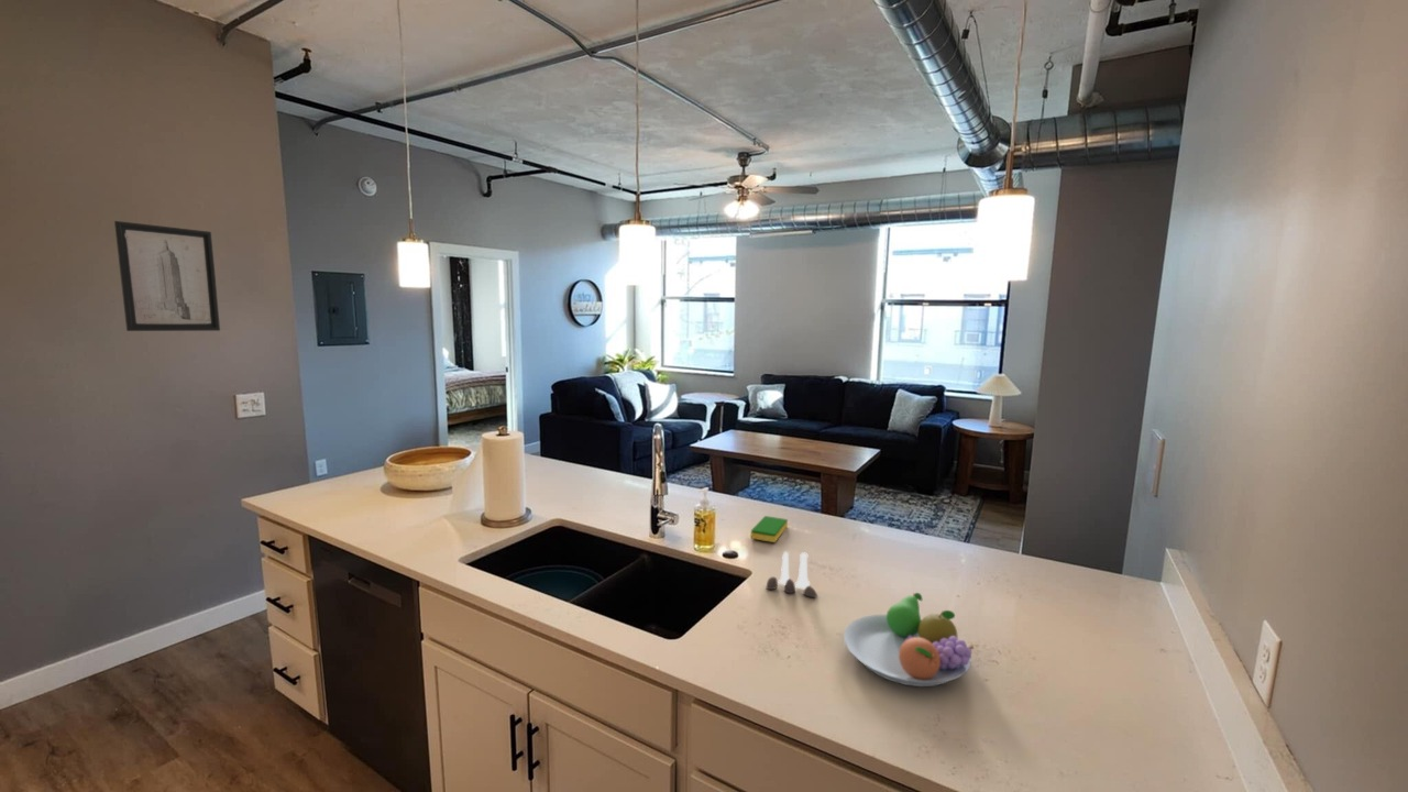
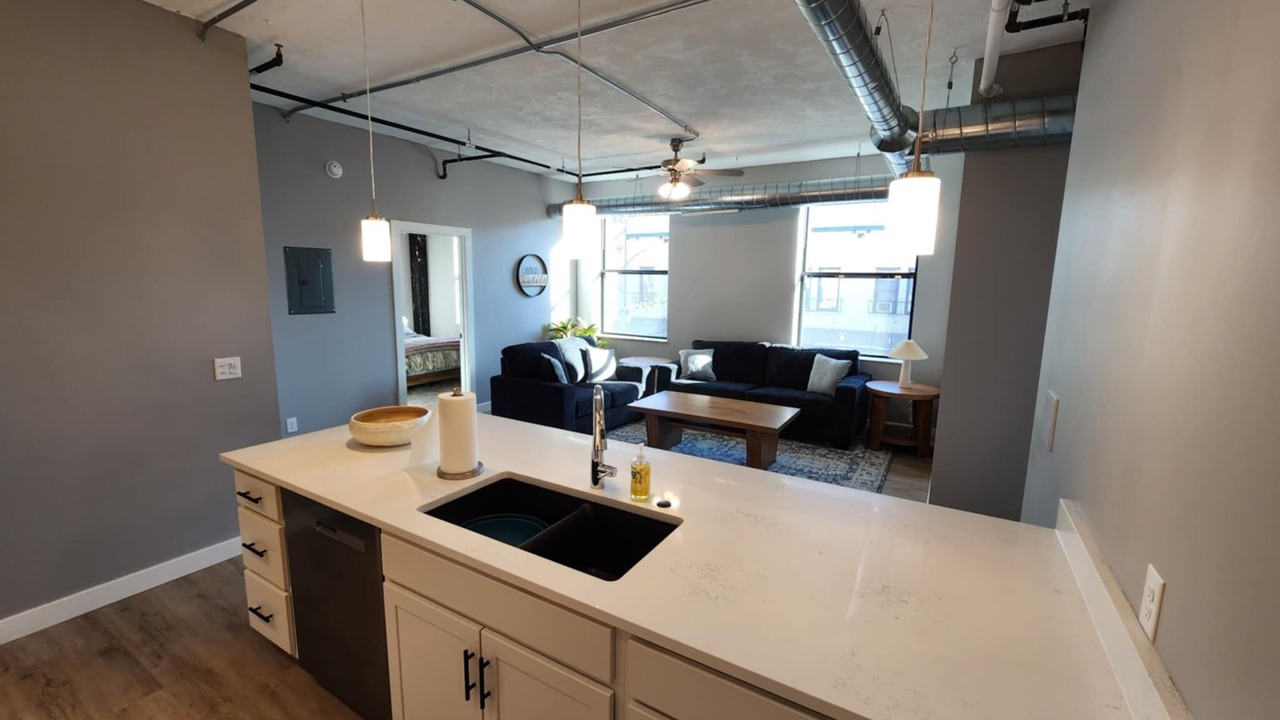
- fruit bowl (908, 631)
- dish sponge (769, 528)
- salt and pepper shaker set (799, 571)
- wall art (170, 279)
